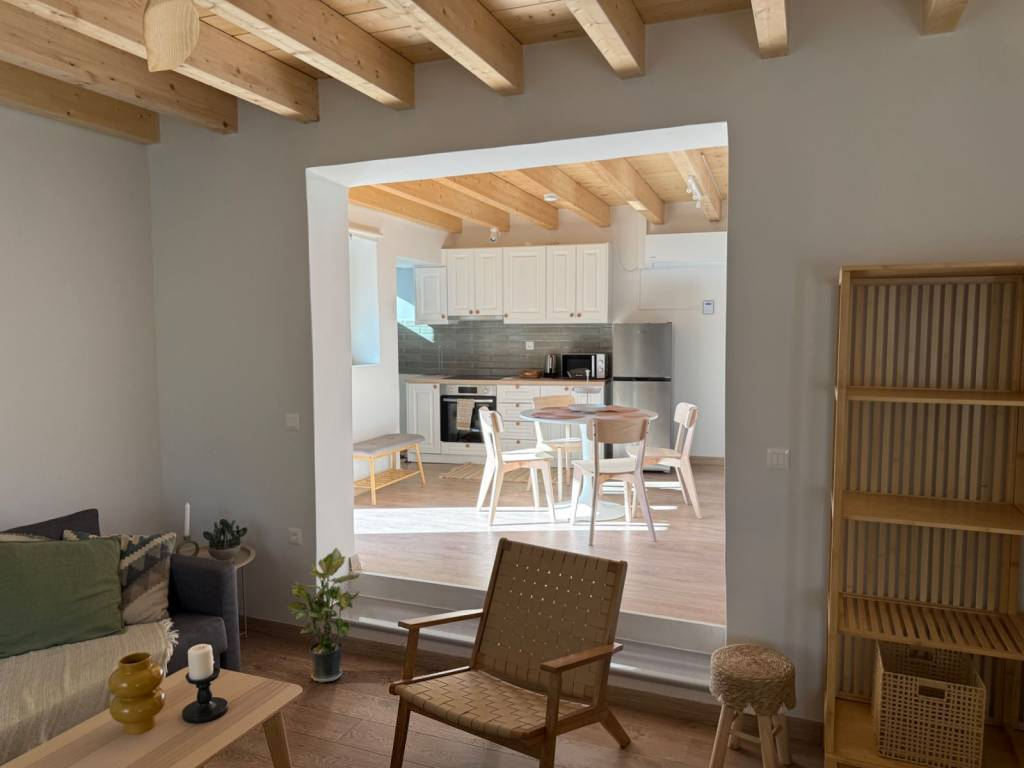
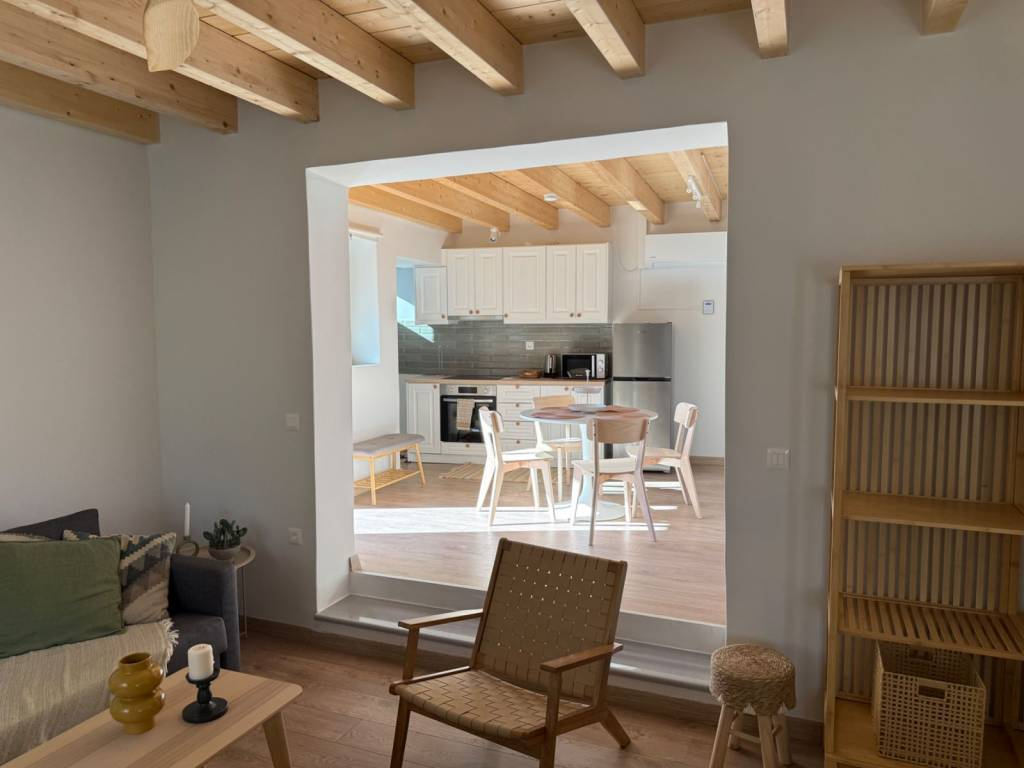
- potted plant (325, 612)
